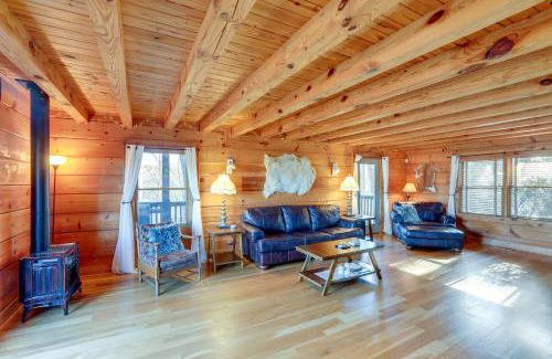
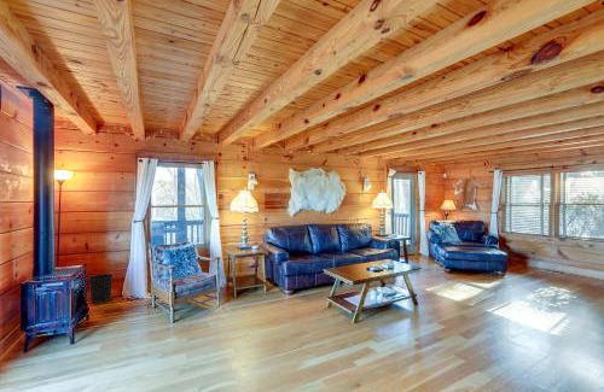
+ wastebasket (100, 288)
